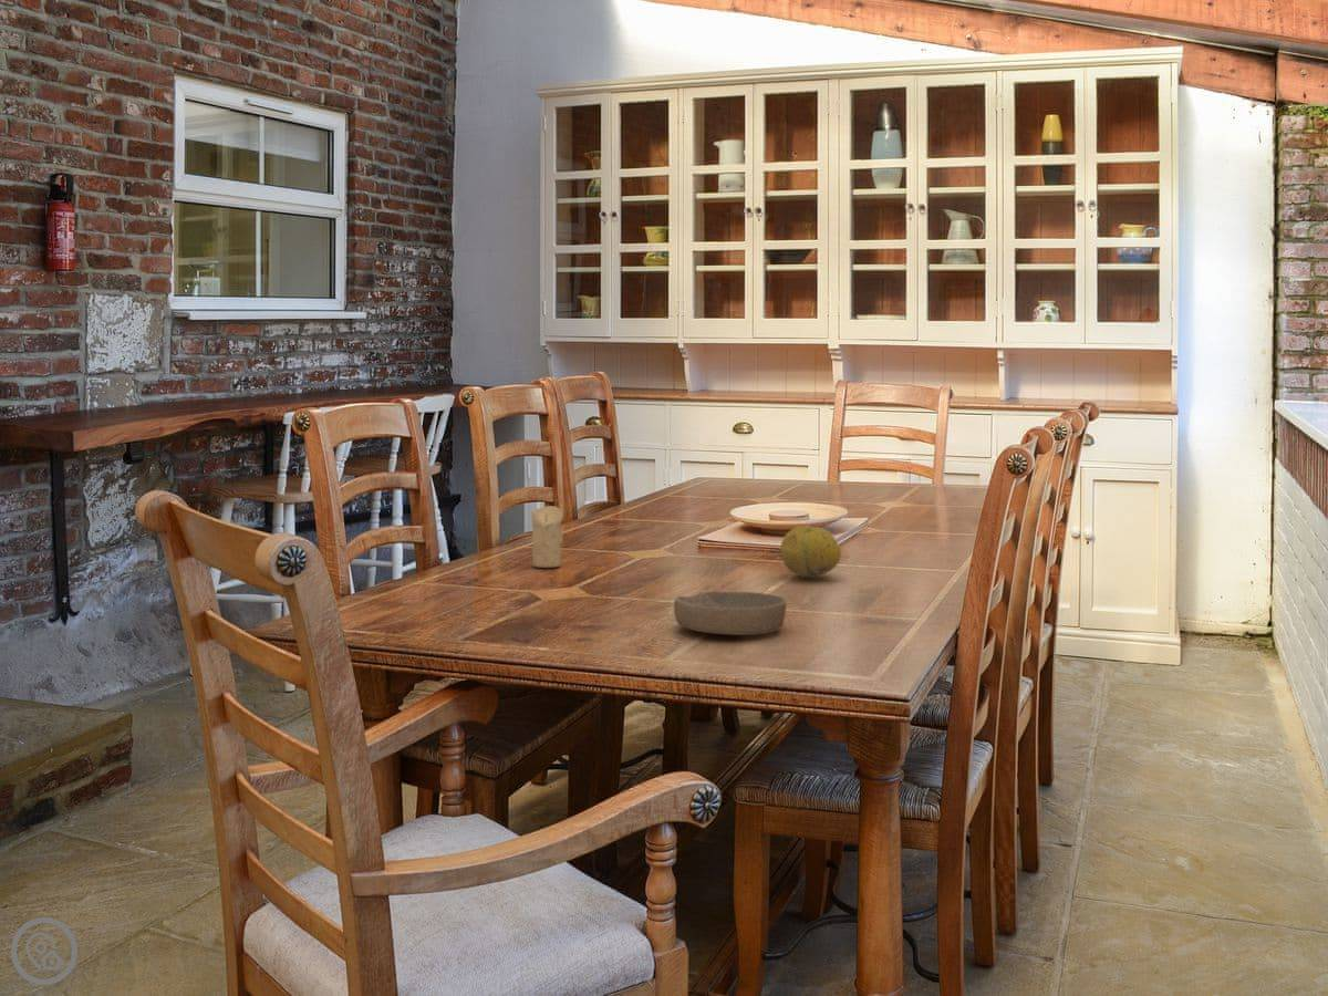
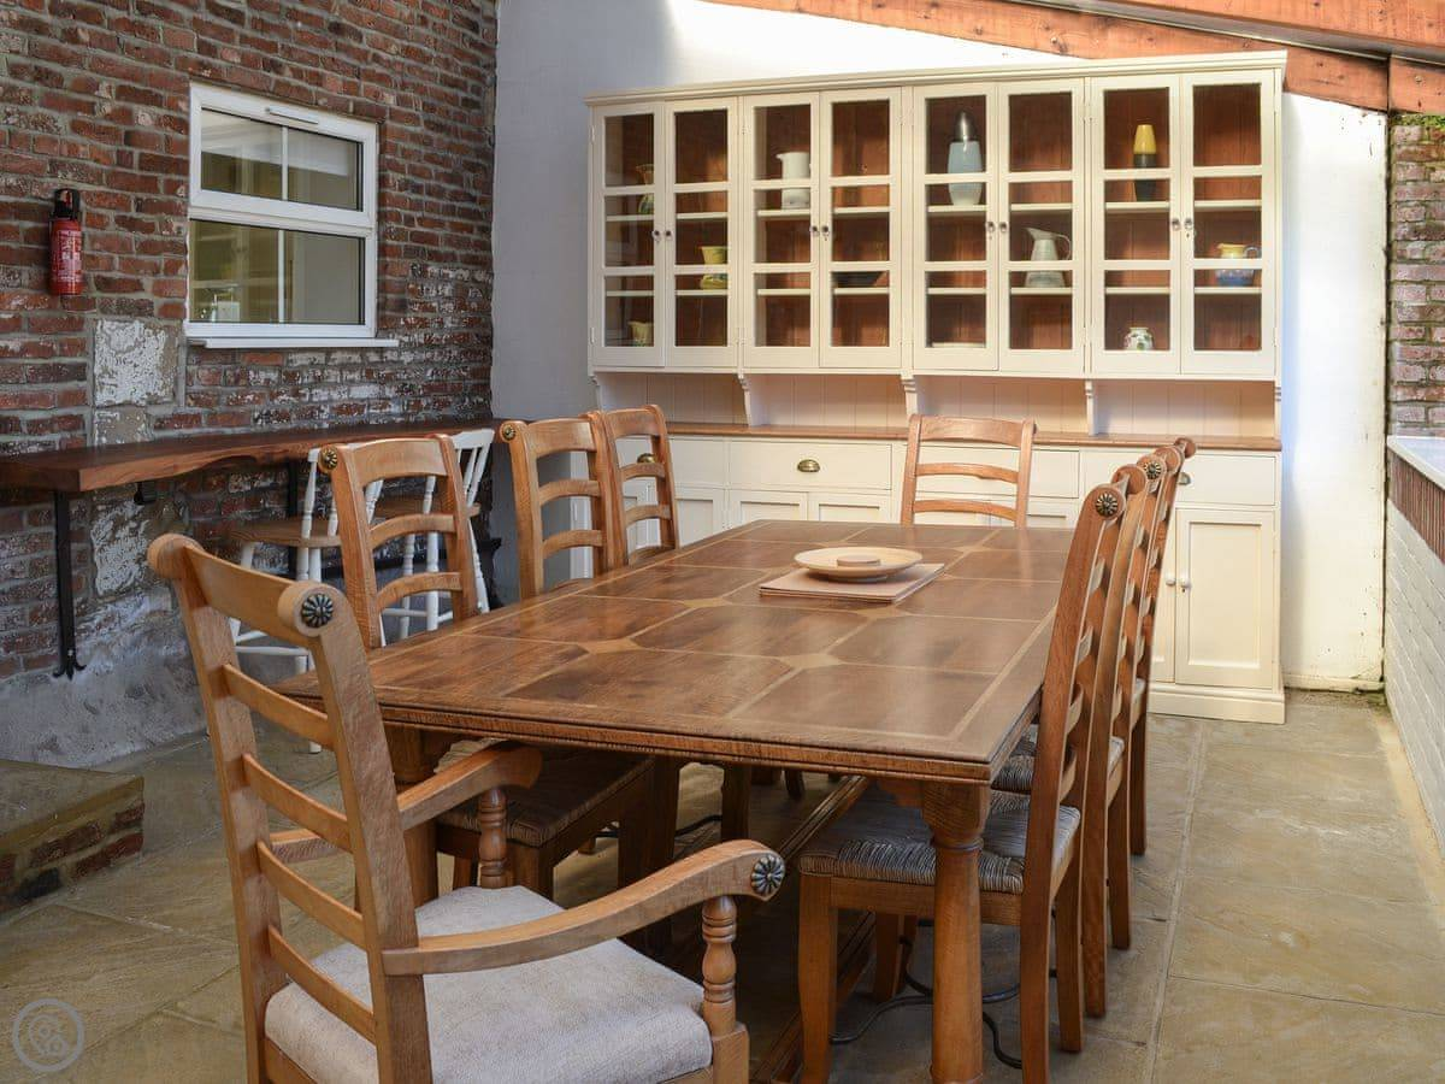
- candle (546, 536)
- bowl (729, 613)
- fruit (809, 551)
